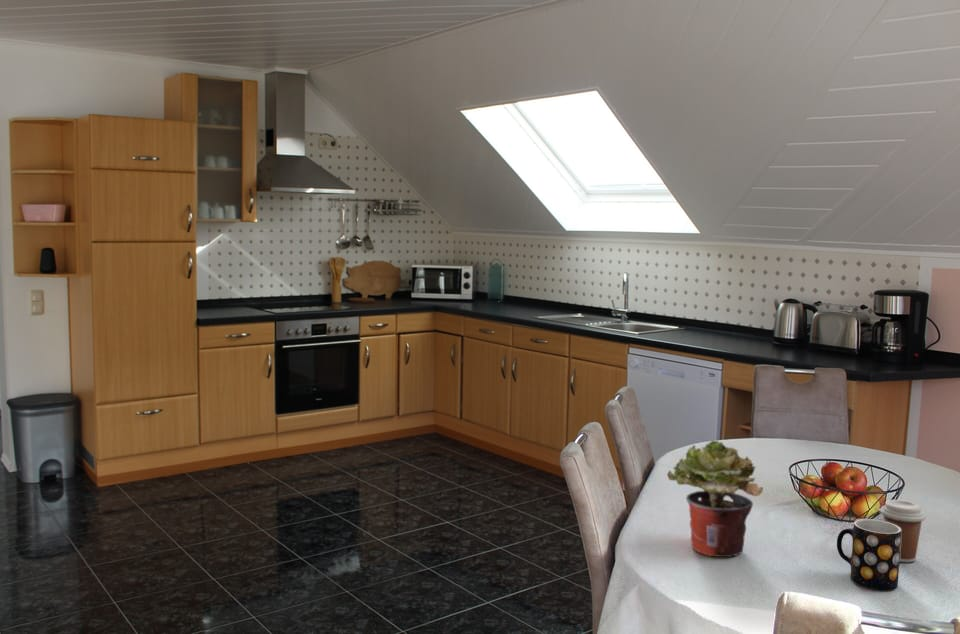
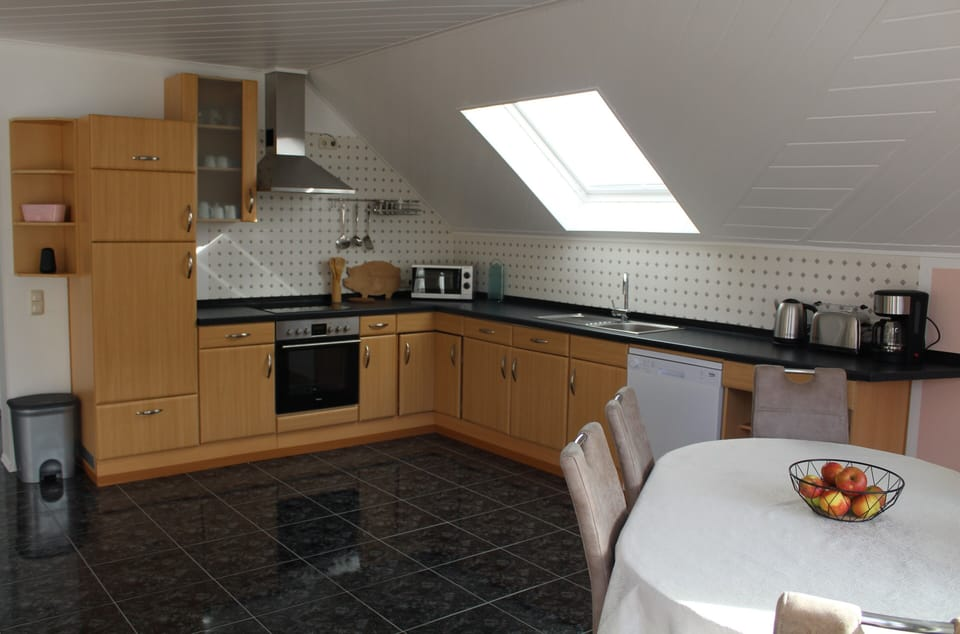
- mug (867, 552)
- potted plant (713, 495)
- coffee cup (901, 531)
